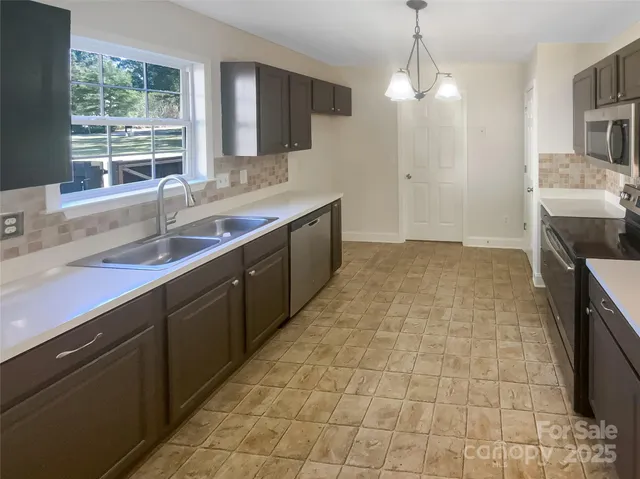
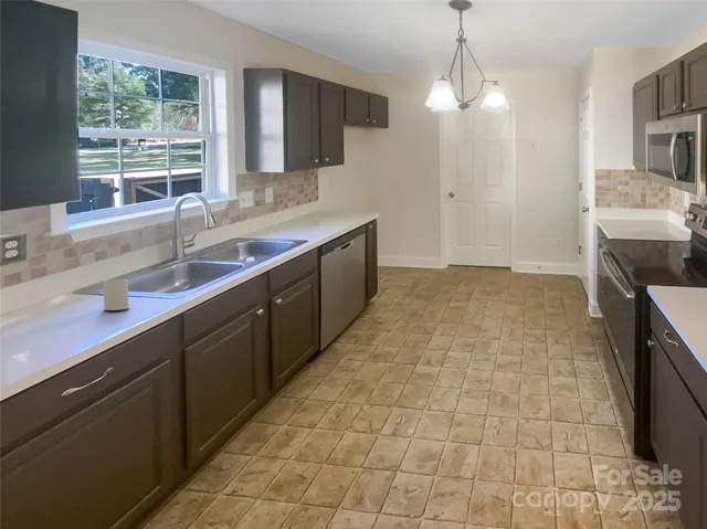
+ mug (116, 294)
